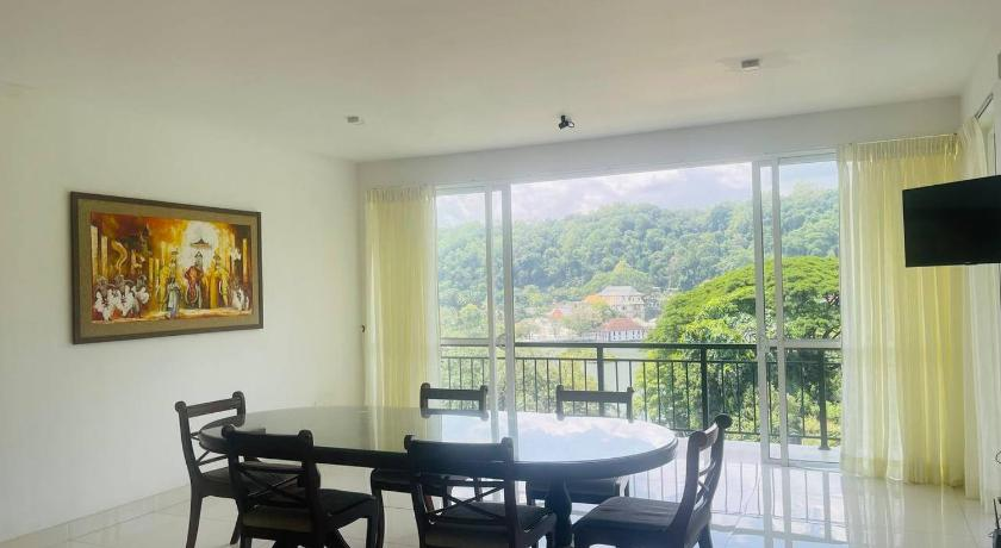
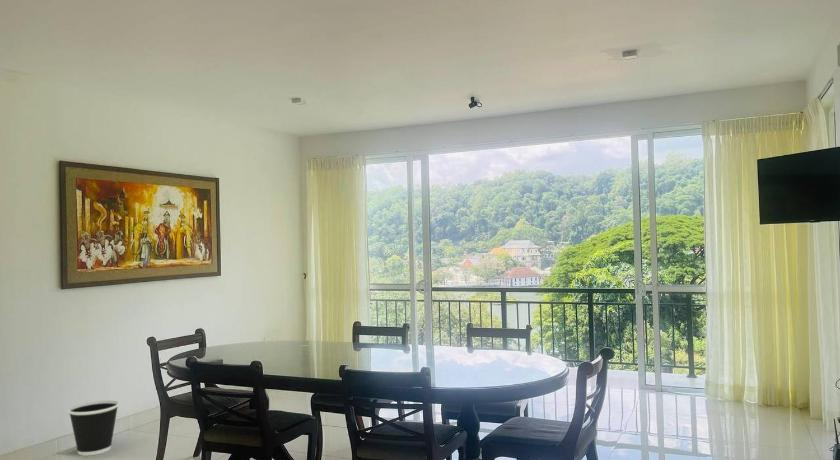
+ wastebasket (94, 428)
